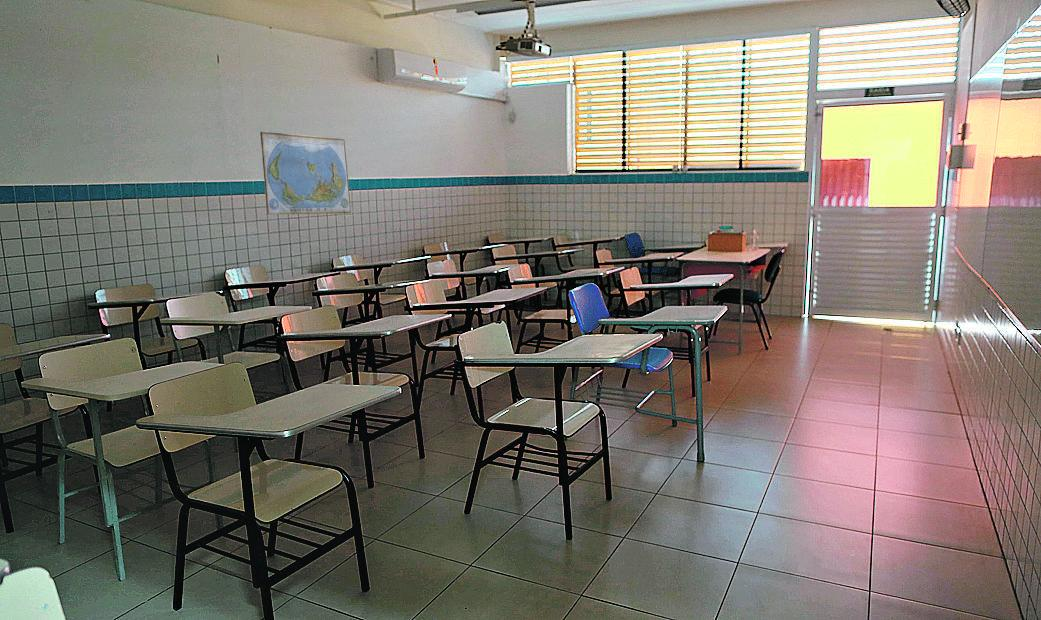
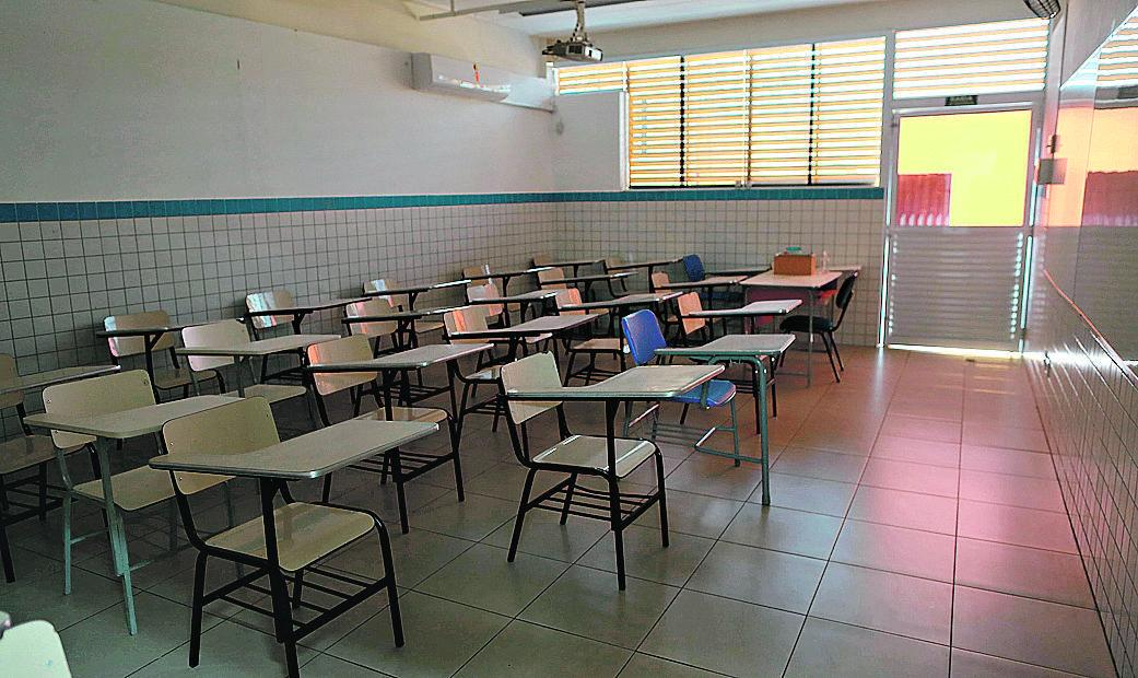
- world map (308, 175)
